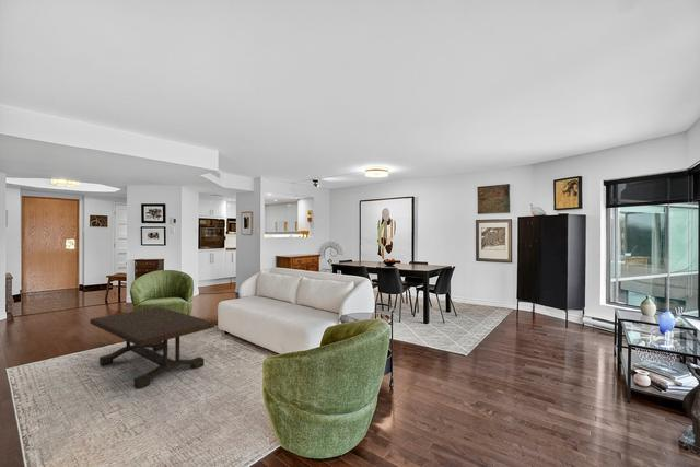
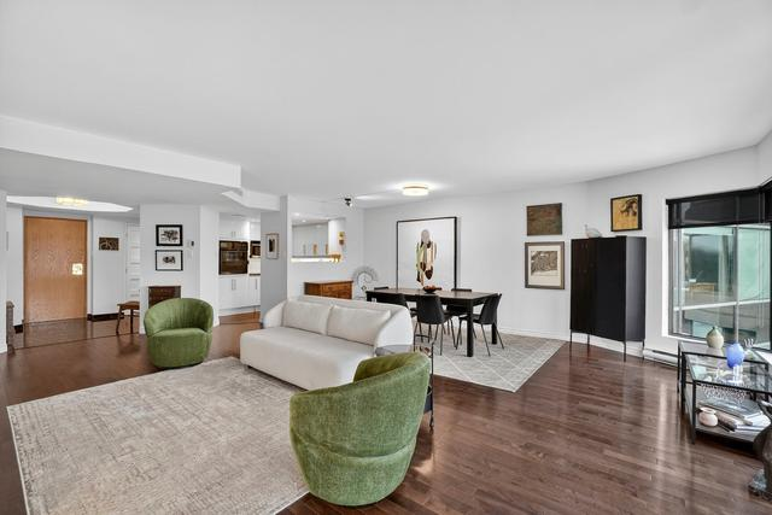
- coffee table (151, 342)
